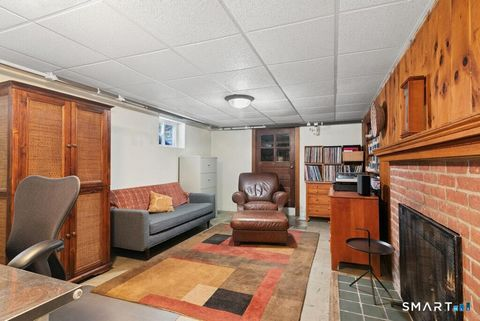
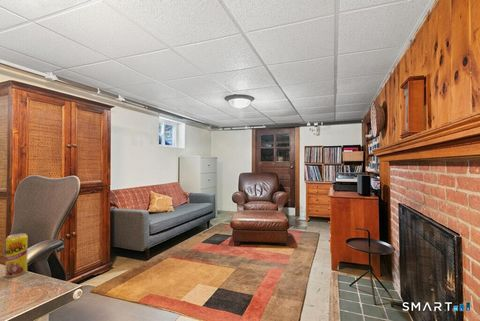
+ beverage can (16, 254)
